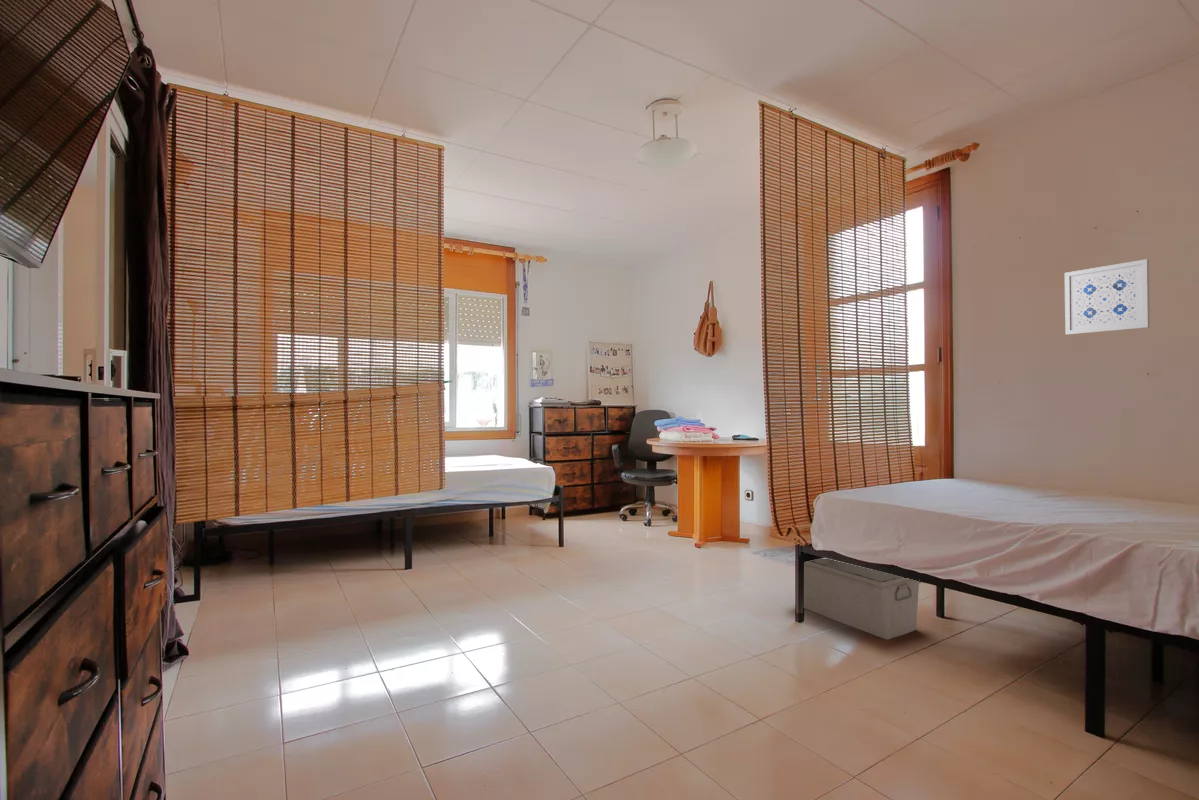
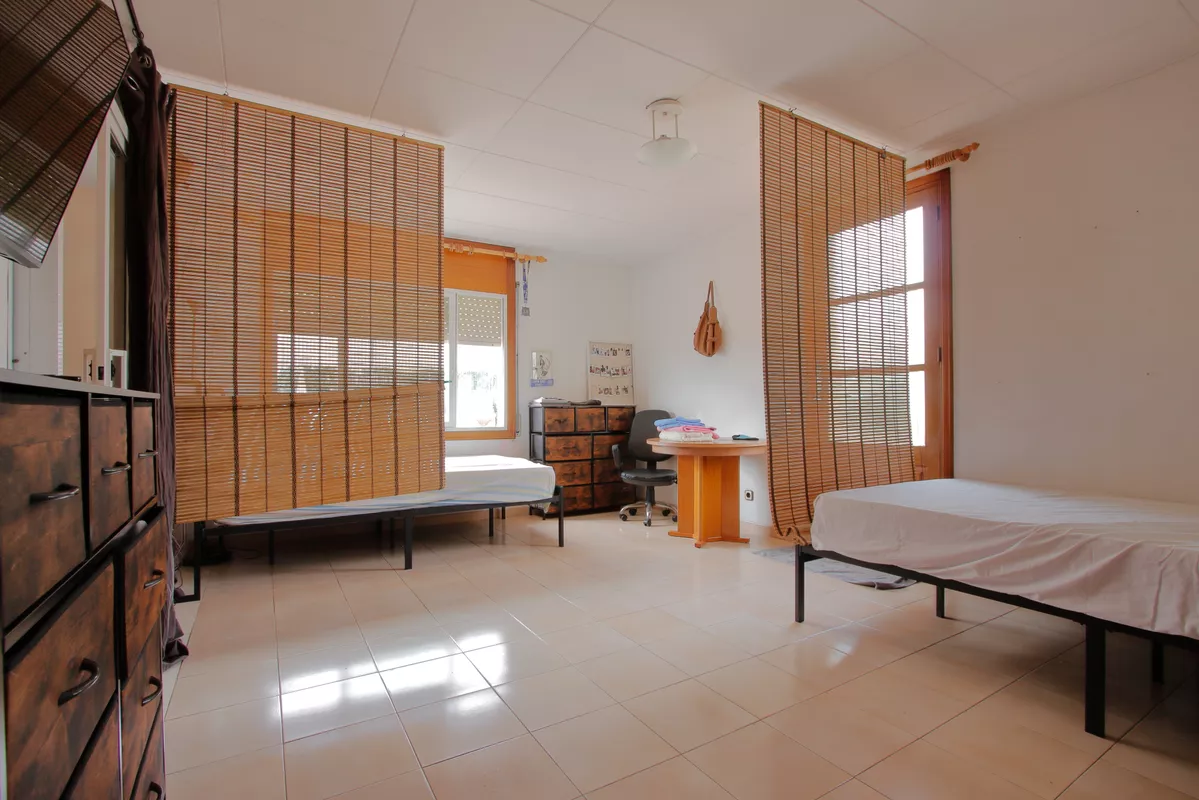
- storage bin (855, 590)
- wall art (1105, 298)
